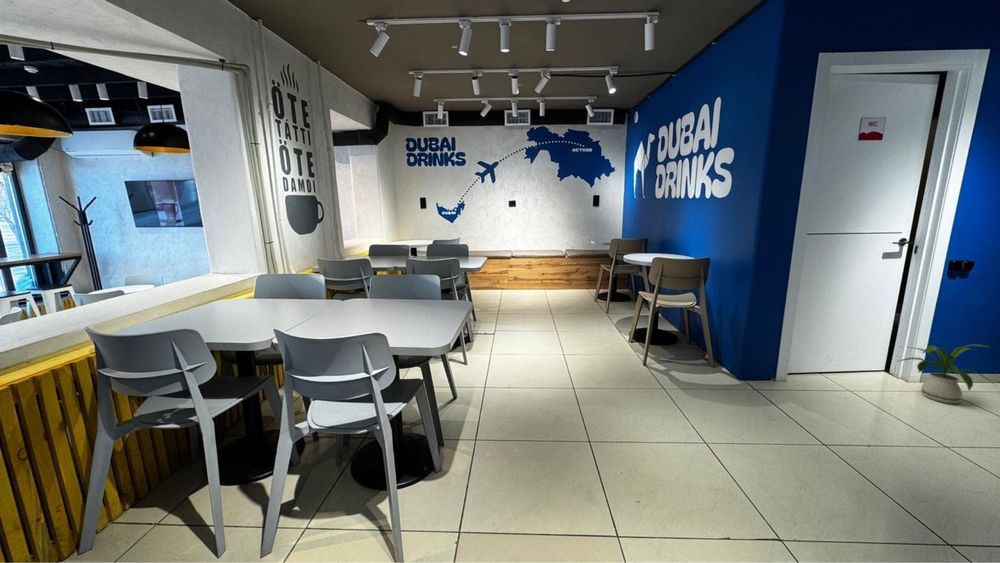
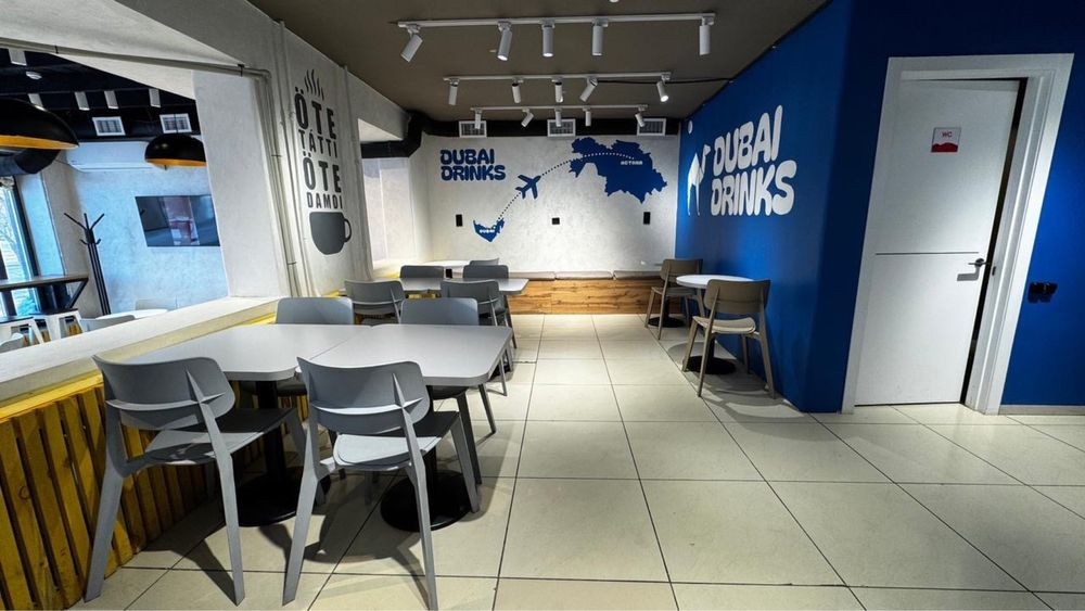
- house plant (940, 366)
